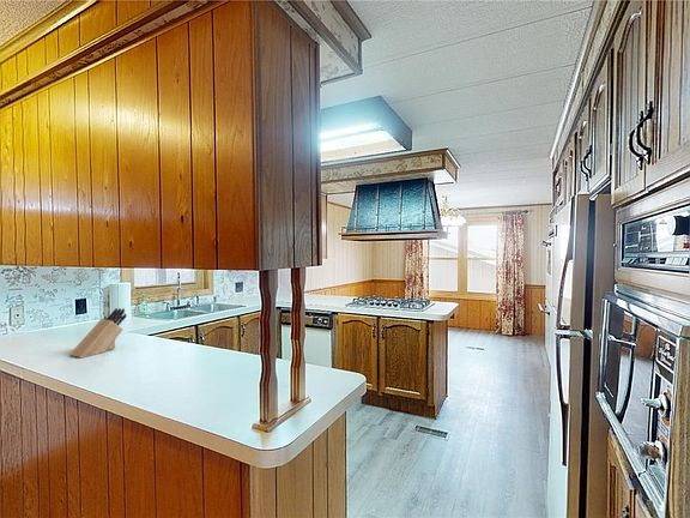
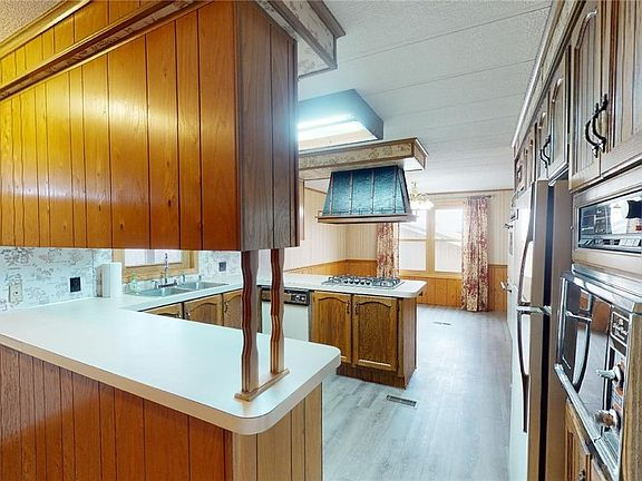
- knife block (101, 330)
